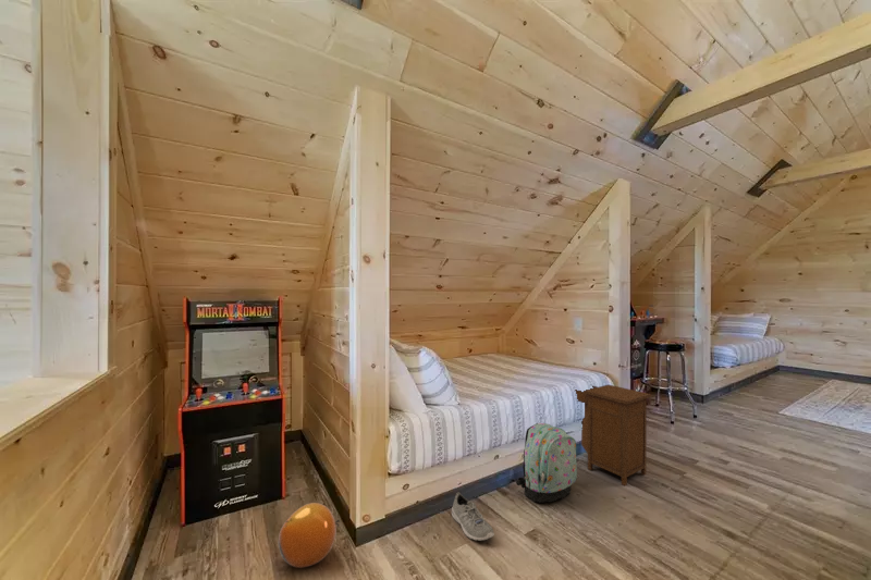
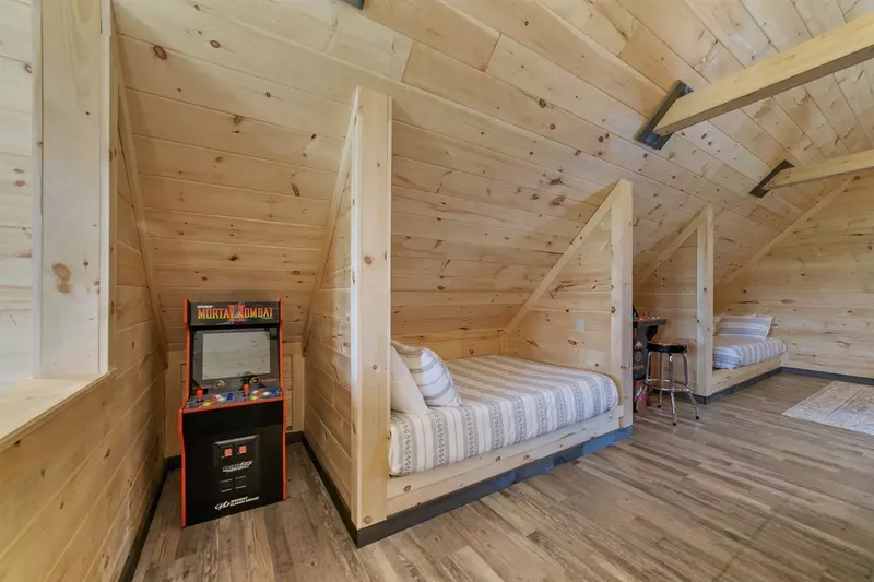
- nightstand (606, 428)
- backpack (549, 459)
- sneaker (469, 516)
- ball (310, 532)
